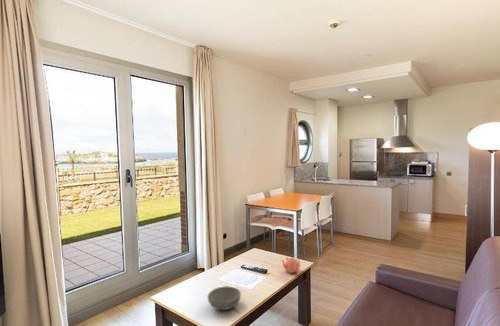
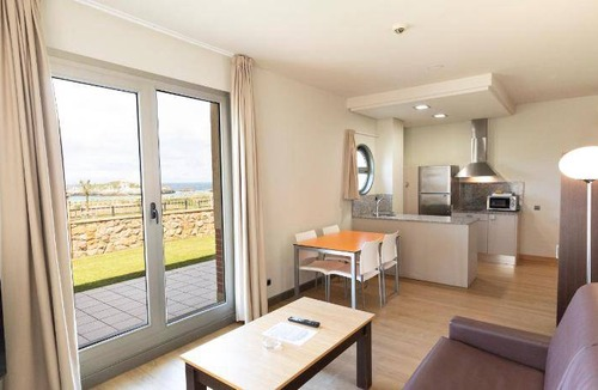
- bowl (224, 299)
- teapot (290, 264)
